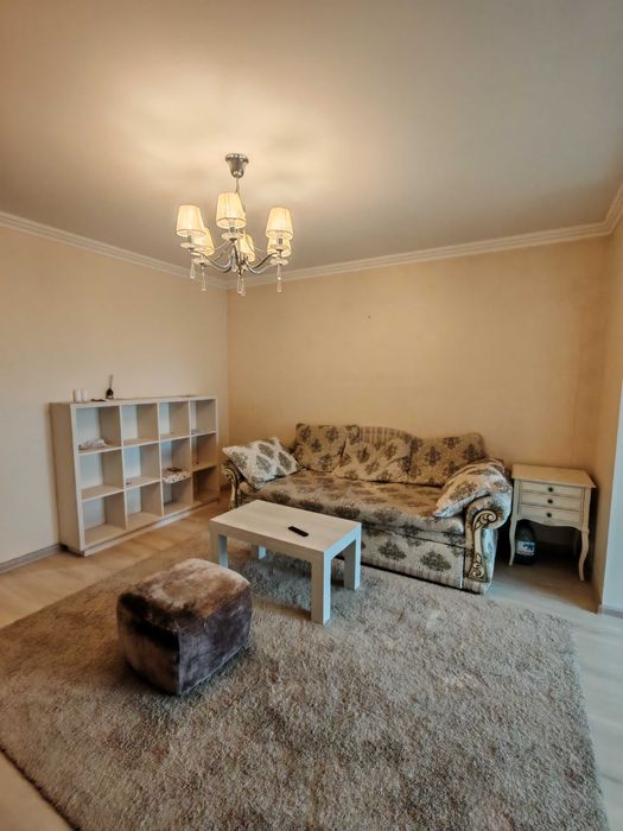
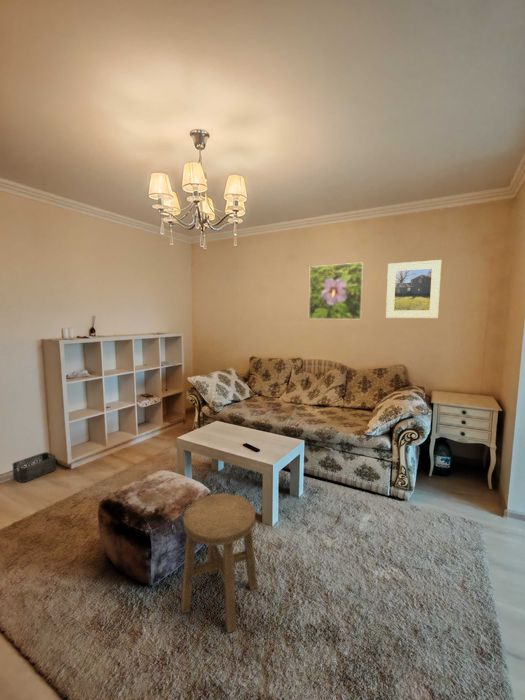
+ stool (220, 555)
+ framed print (412, 290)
+ storage bin (34, 466)
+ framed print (334, 292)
